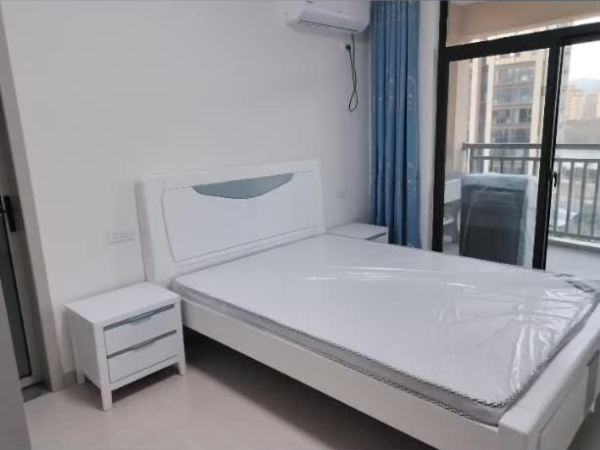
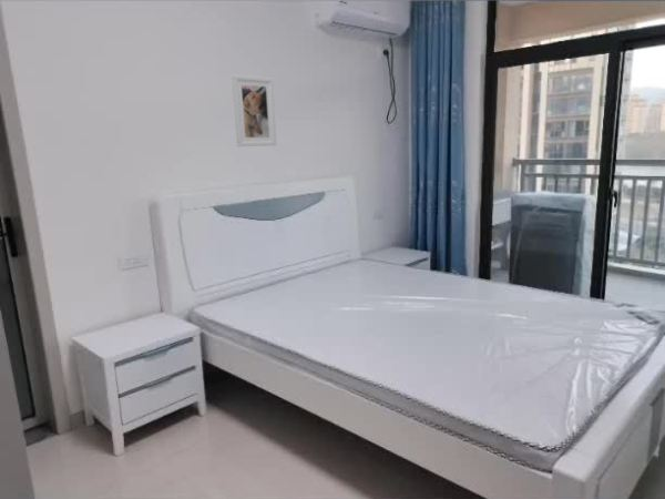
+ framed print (255, 111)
